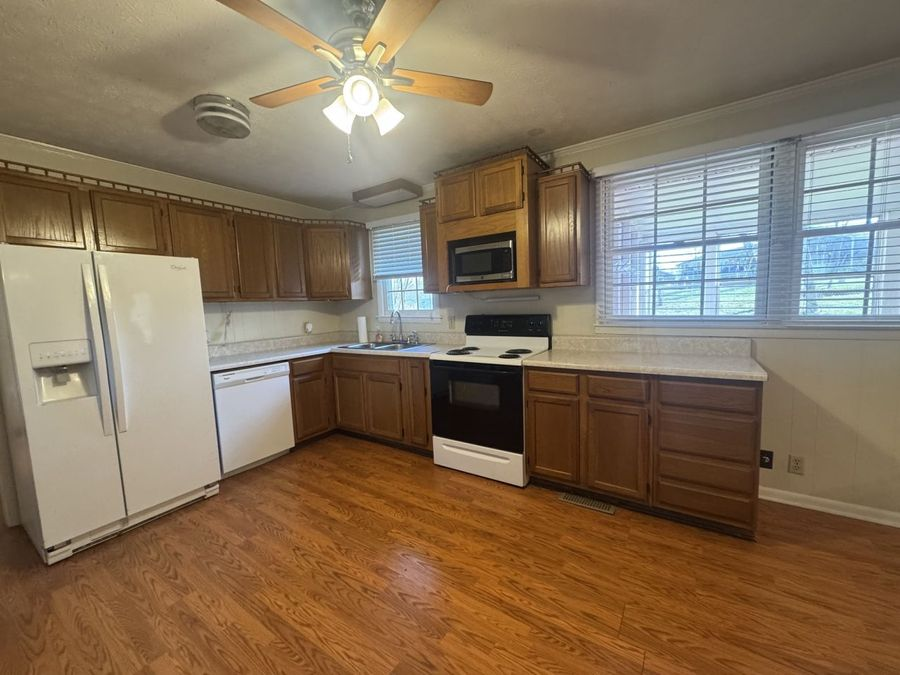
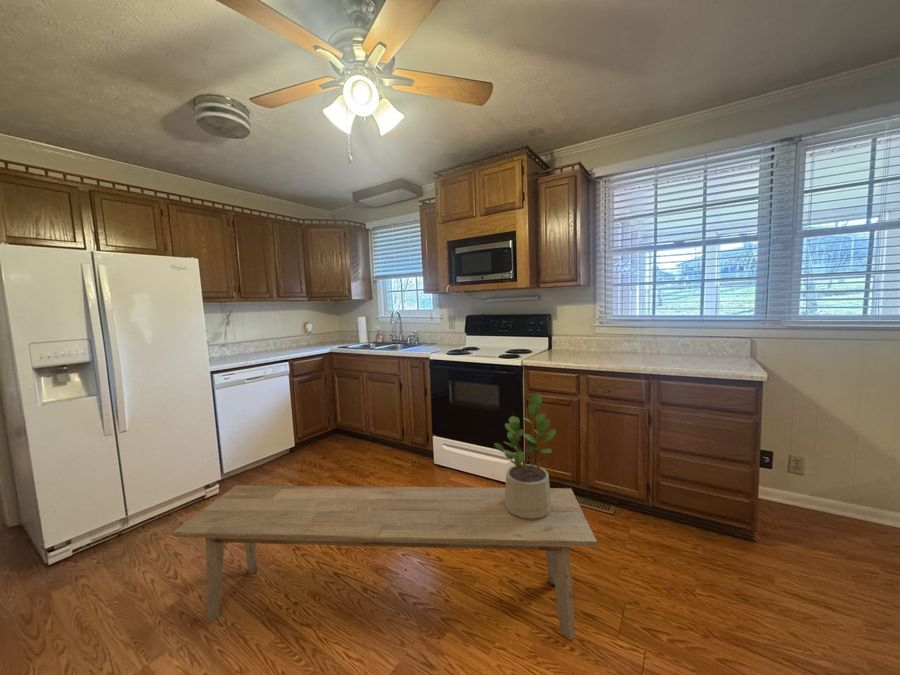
+ bench (387, 546)
+ potted plant (520, 448)
